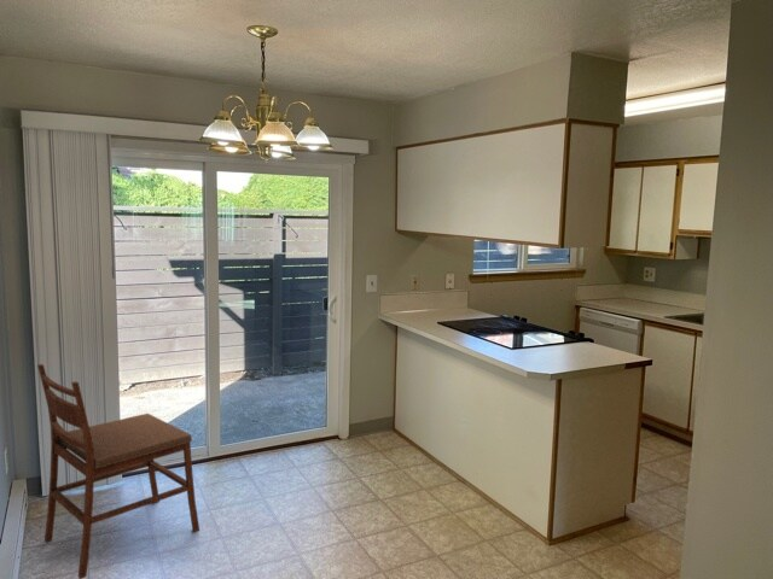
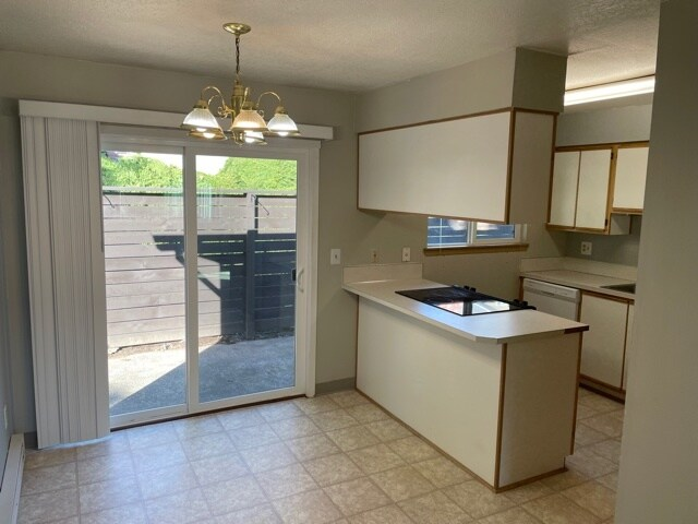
- dining chair (121, 450)
